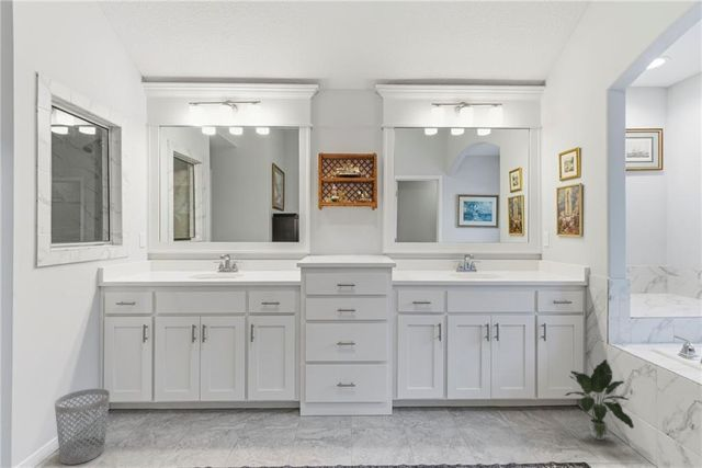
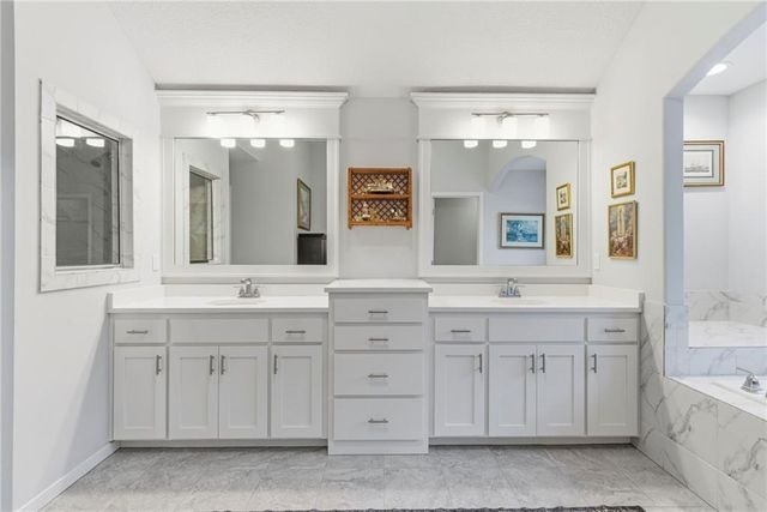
- wastebasket (83, 425)
- potted plant (593, 399)
